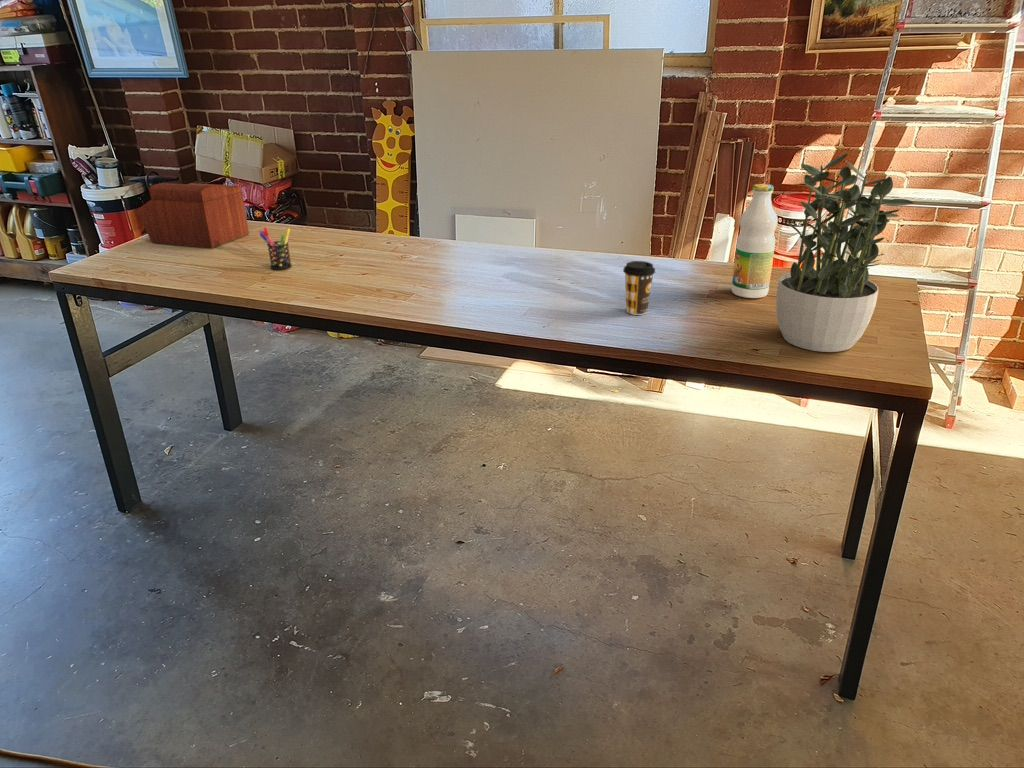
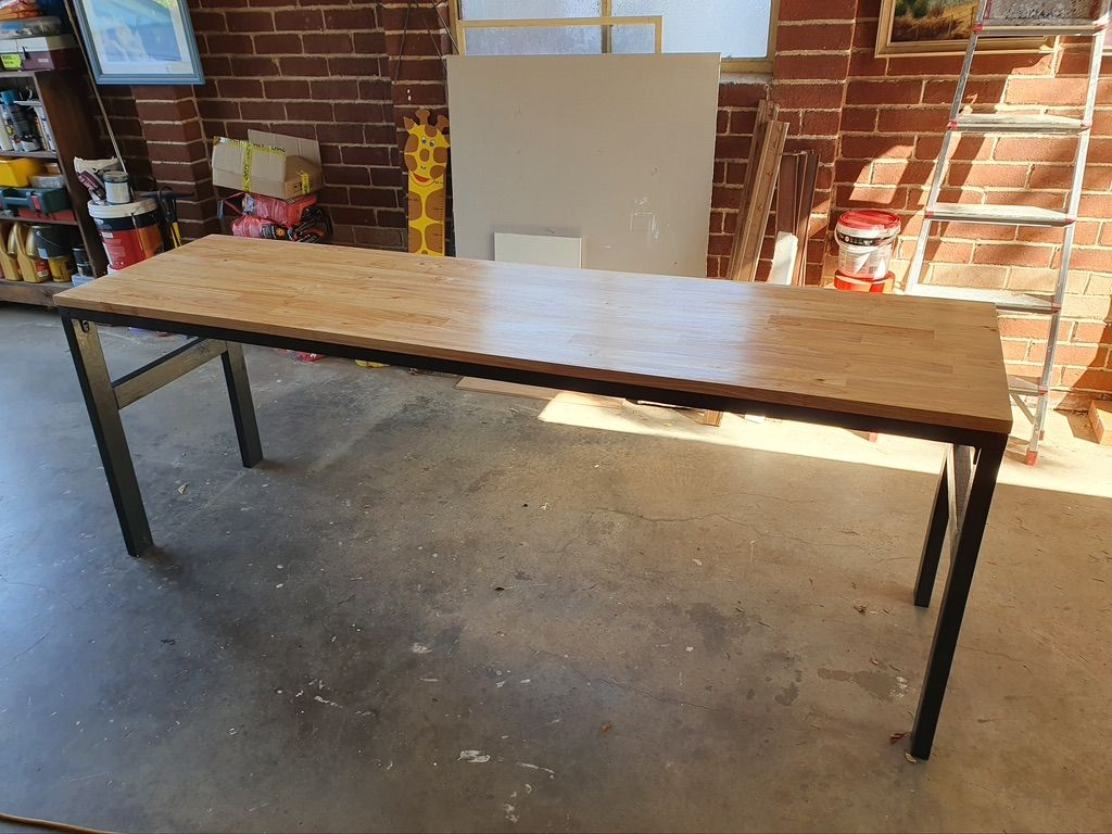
- sewing box (192, 209)
- coffee cup (638, 288)
- bottle (756, 240)
- pen holder (278, 247)
- potted plant (840, 252)
